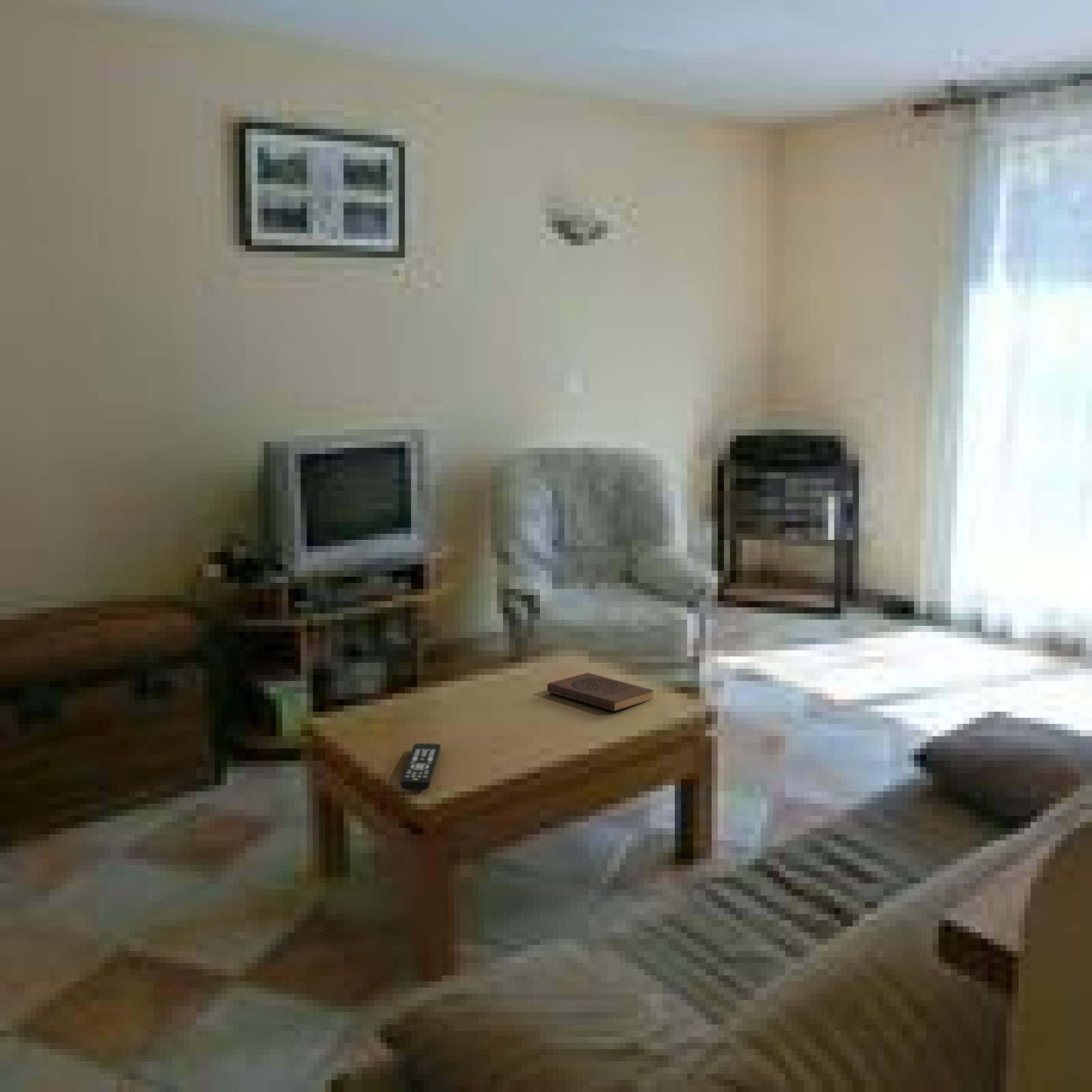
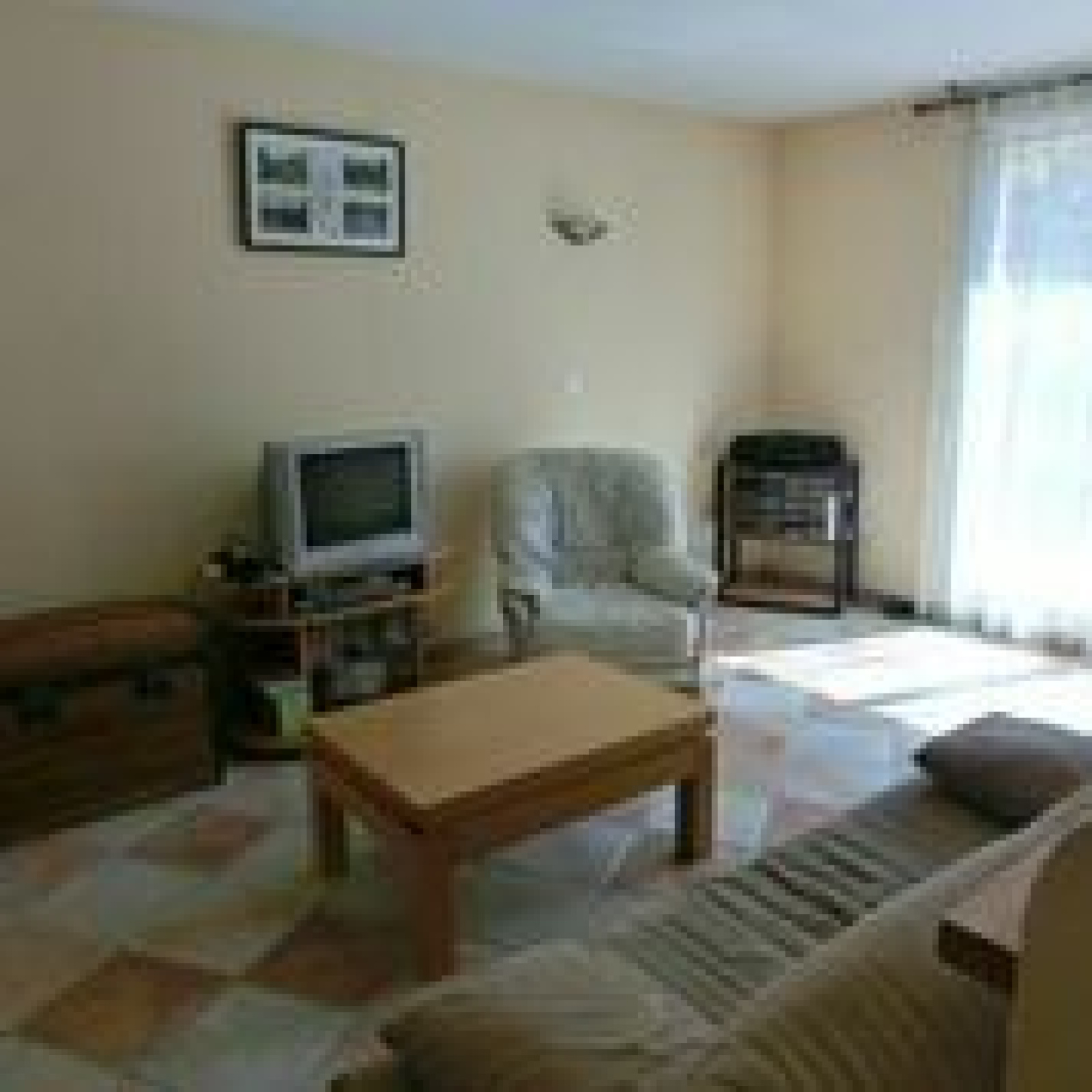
- book (600, 691)
- remote control (421, 766)
